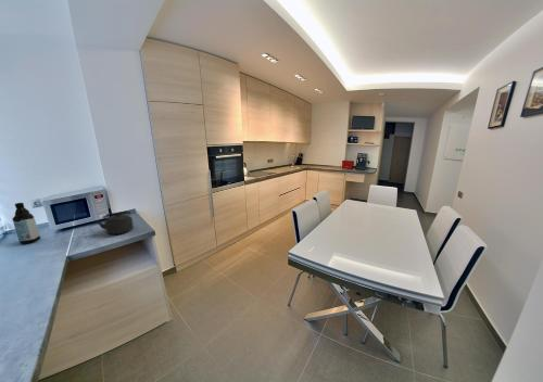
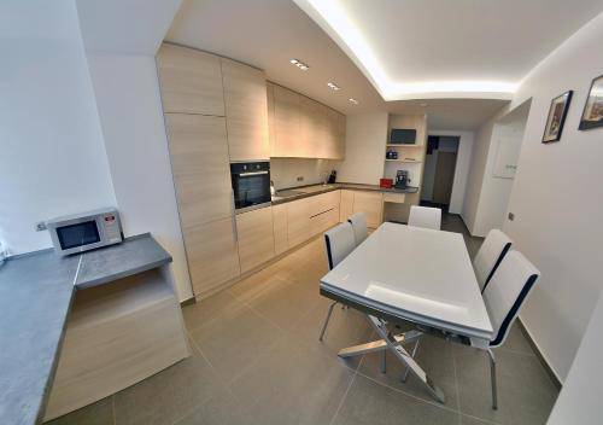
- water bottle (25, 222)
- kettle (114, 222)
